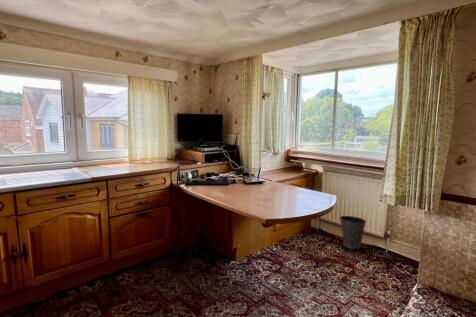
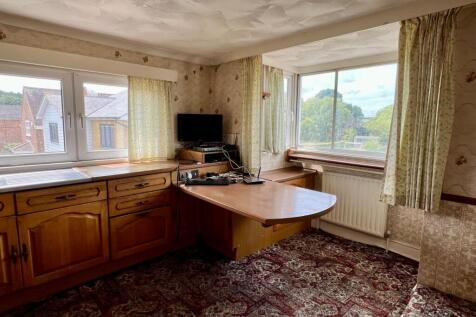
- waste basket (352, 232)
